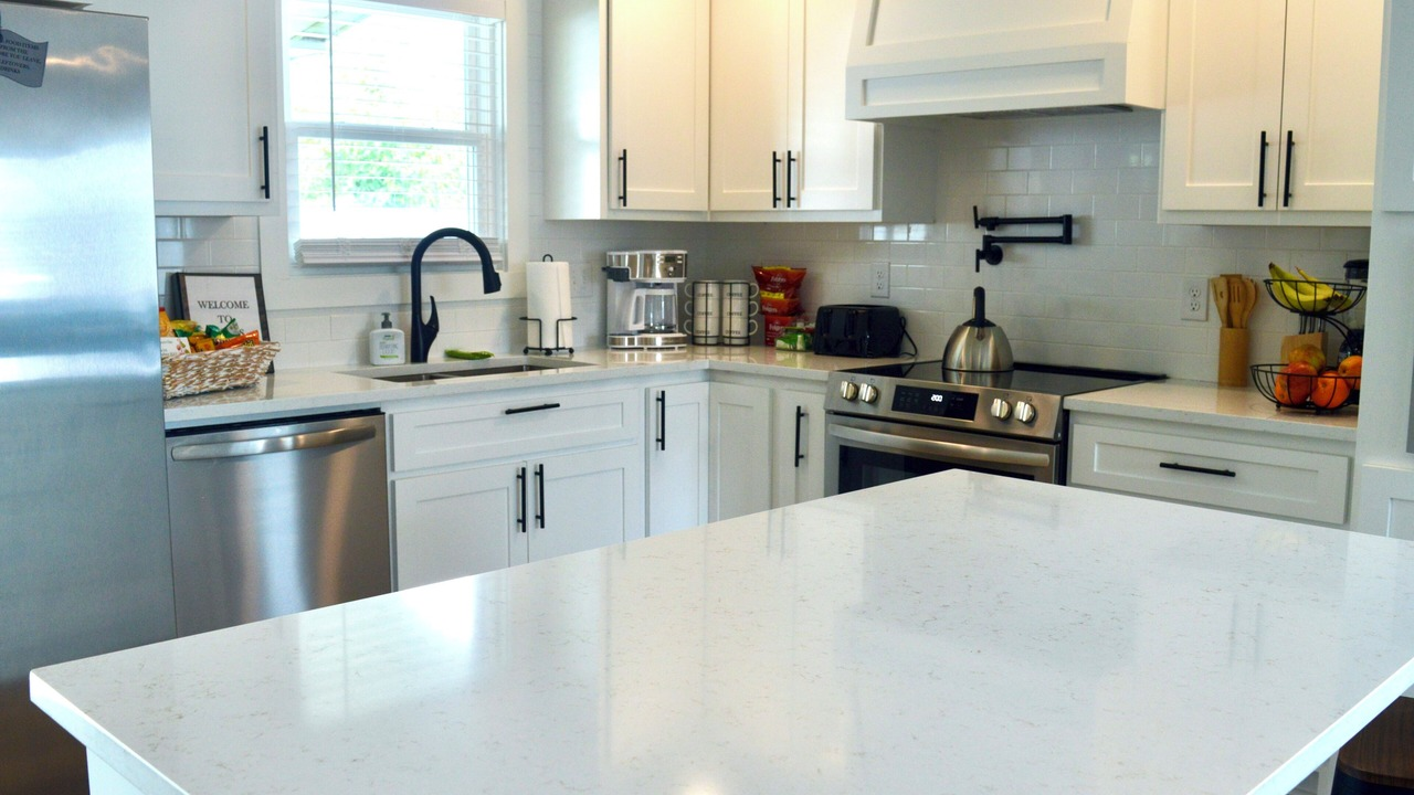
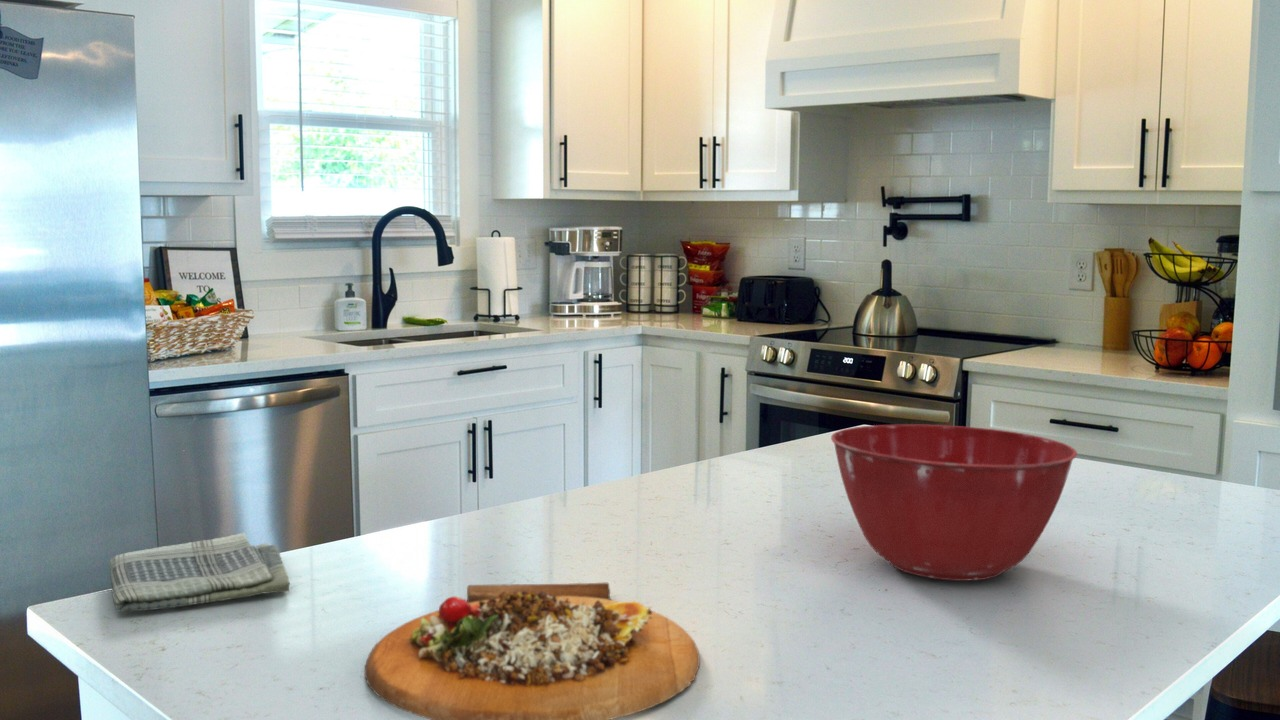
+ dish towel (199, 569)
+ cutting board (537, 617)
+ mixing bowl (948, 503)
